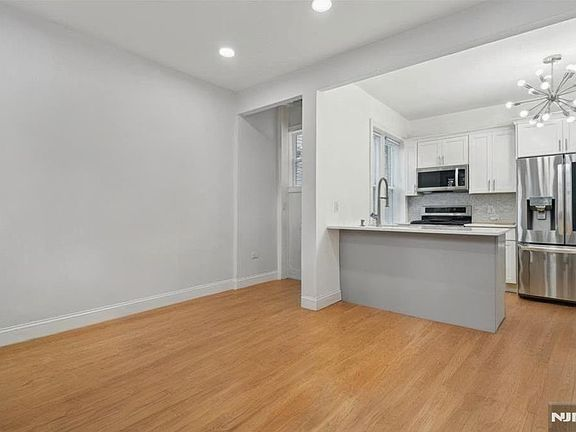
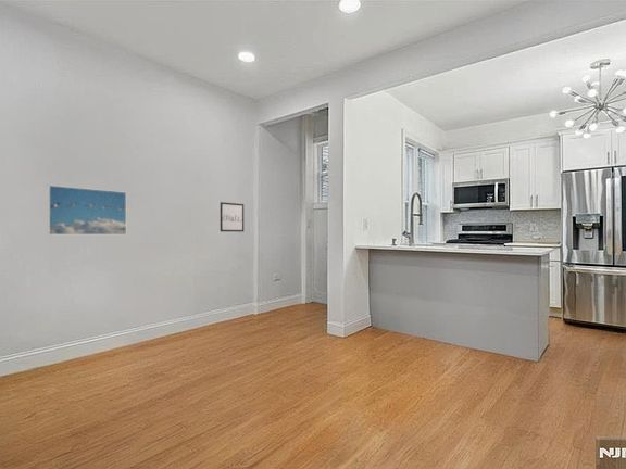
+ wall art (231, 217)
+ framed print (89, 212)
